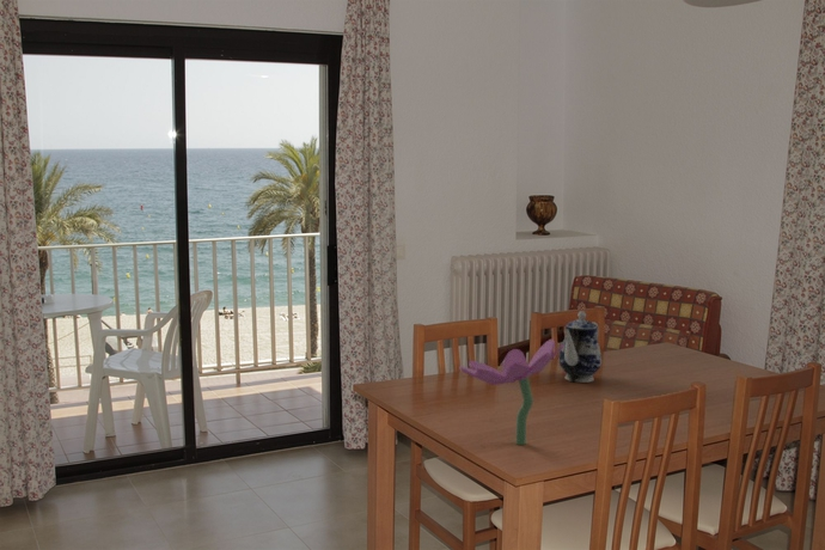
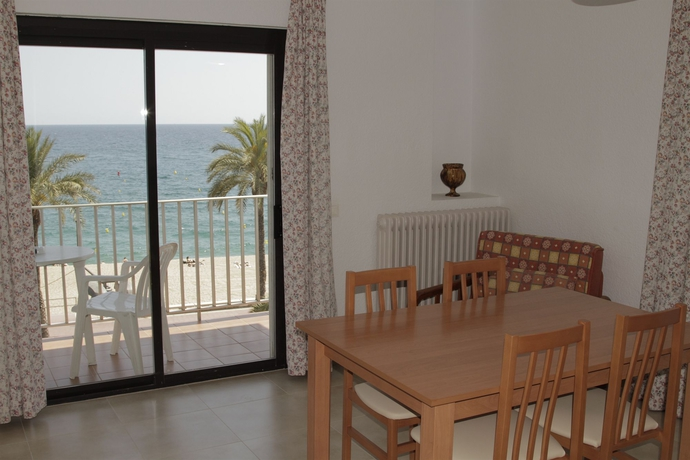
- flower (520, 389)
- teapot (580, 344)
